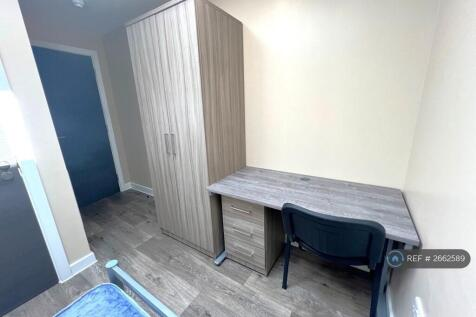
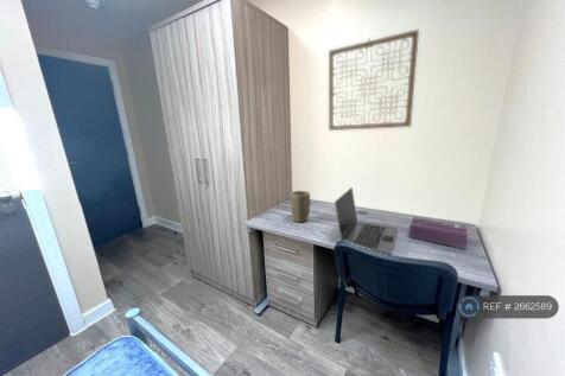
+ plant pot (300, 206)
+ tissue box (437, 230)
+ wall art (368, 83)
+ laptop (366, 222)
